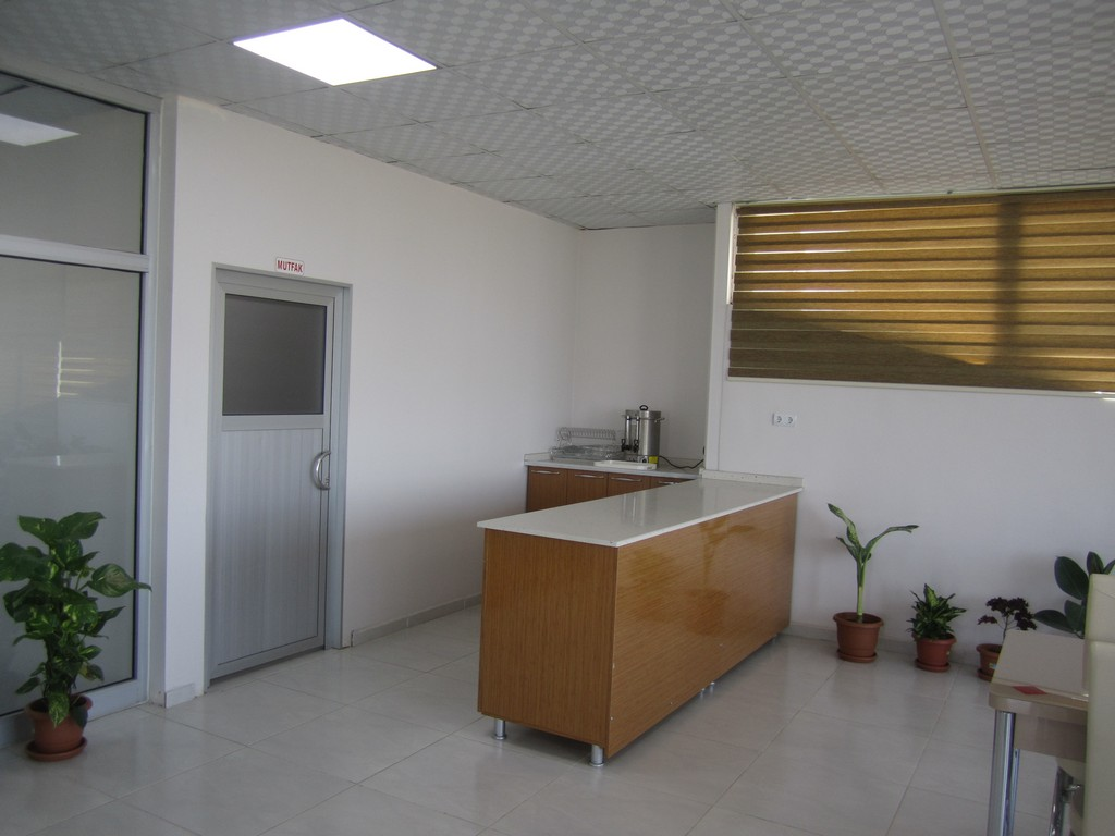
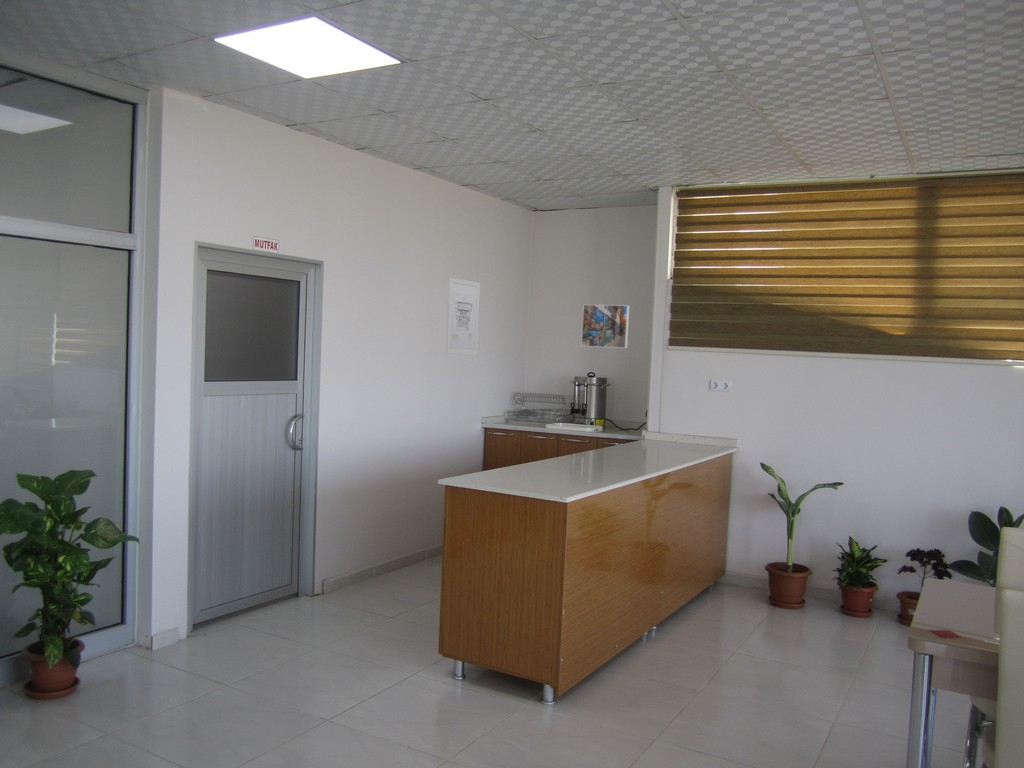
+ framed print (604, 326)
+ wall art (463, 317)
